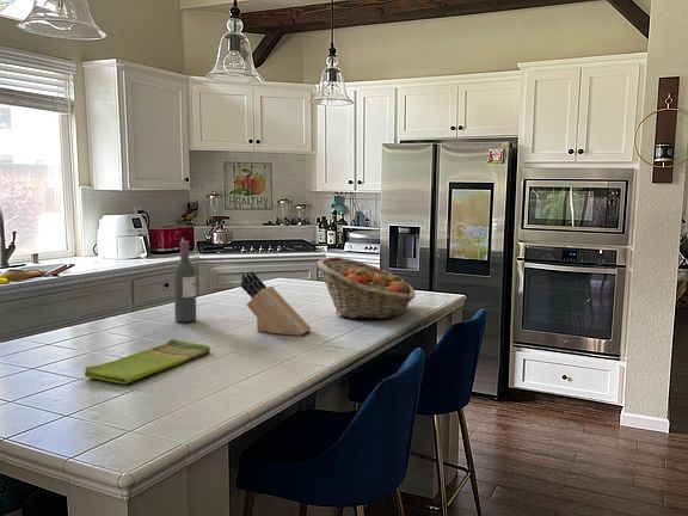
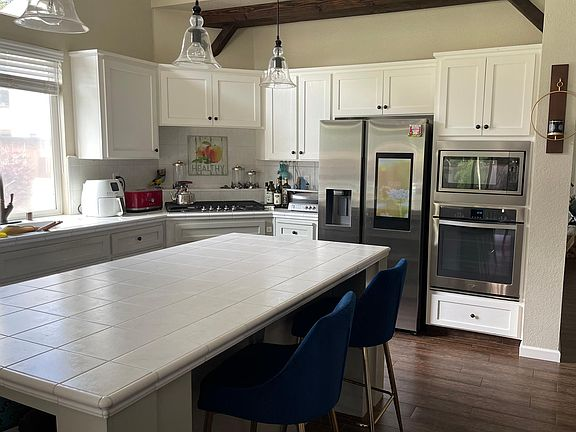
- knife block (274, 302)
- wine bottle (185, 281)
- dish towel (152, 358)
- fruit basket (366, 285)
